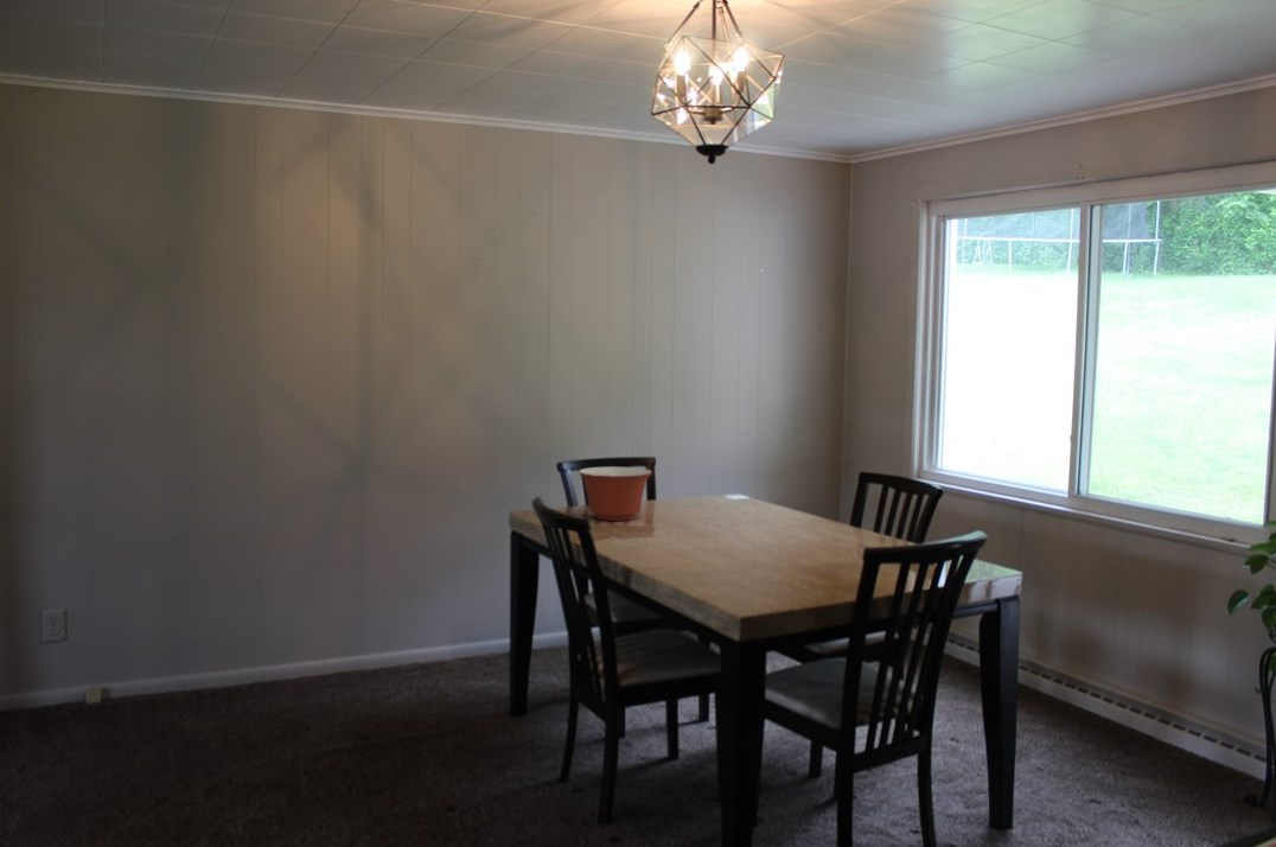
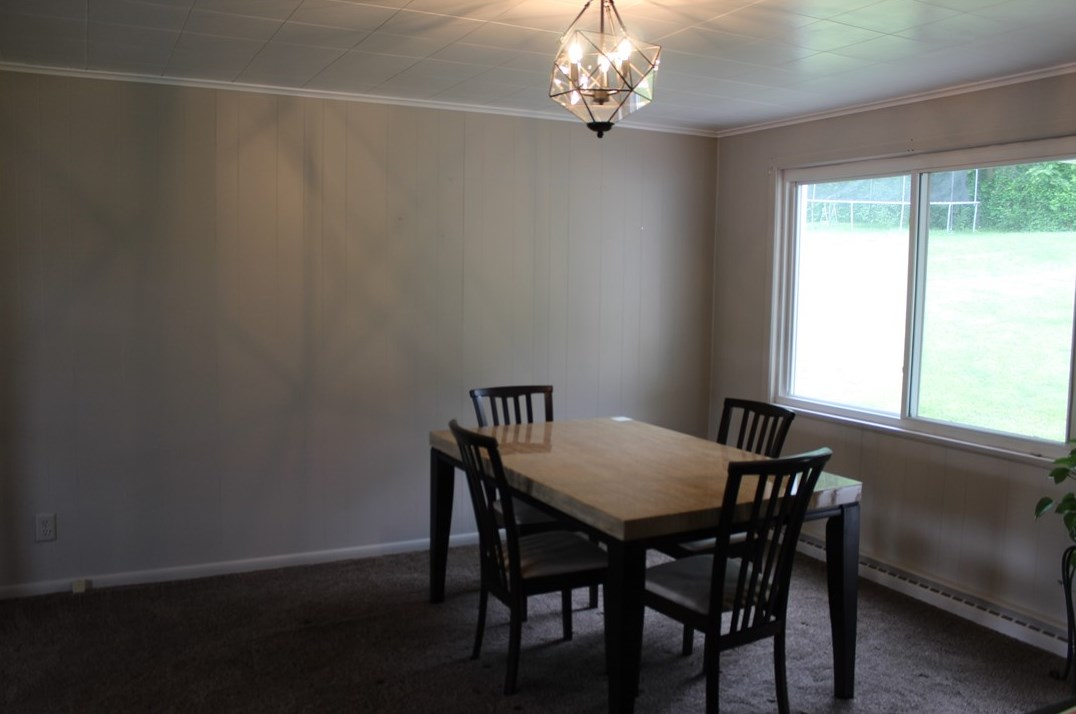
- mixing bowl (614, 493)
